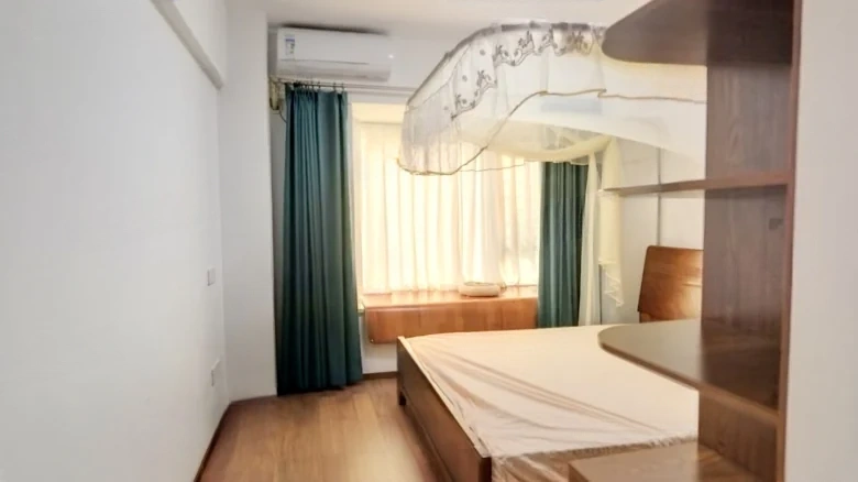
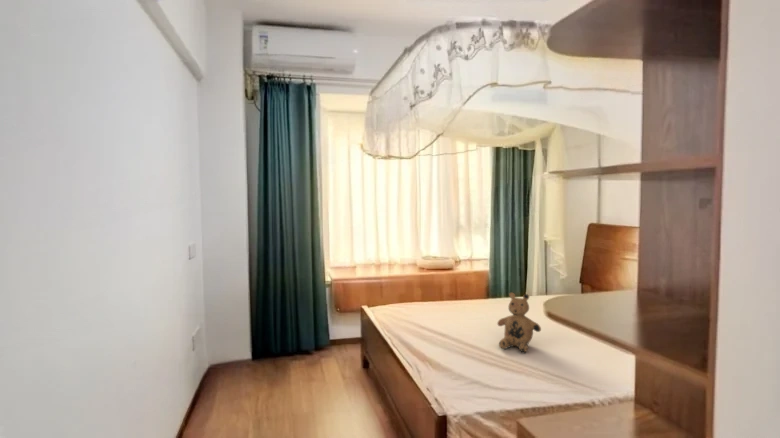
+ teddy bear (516, 321)
